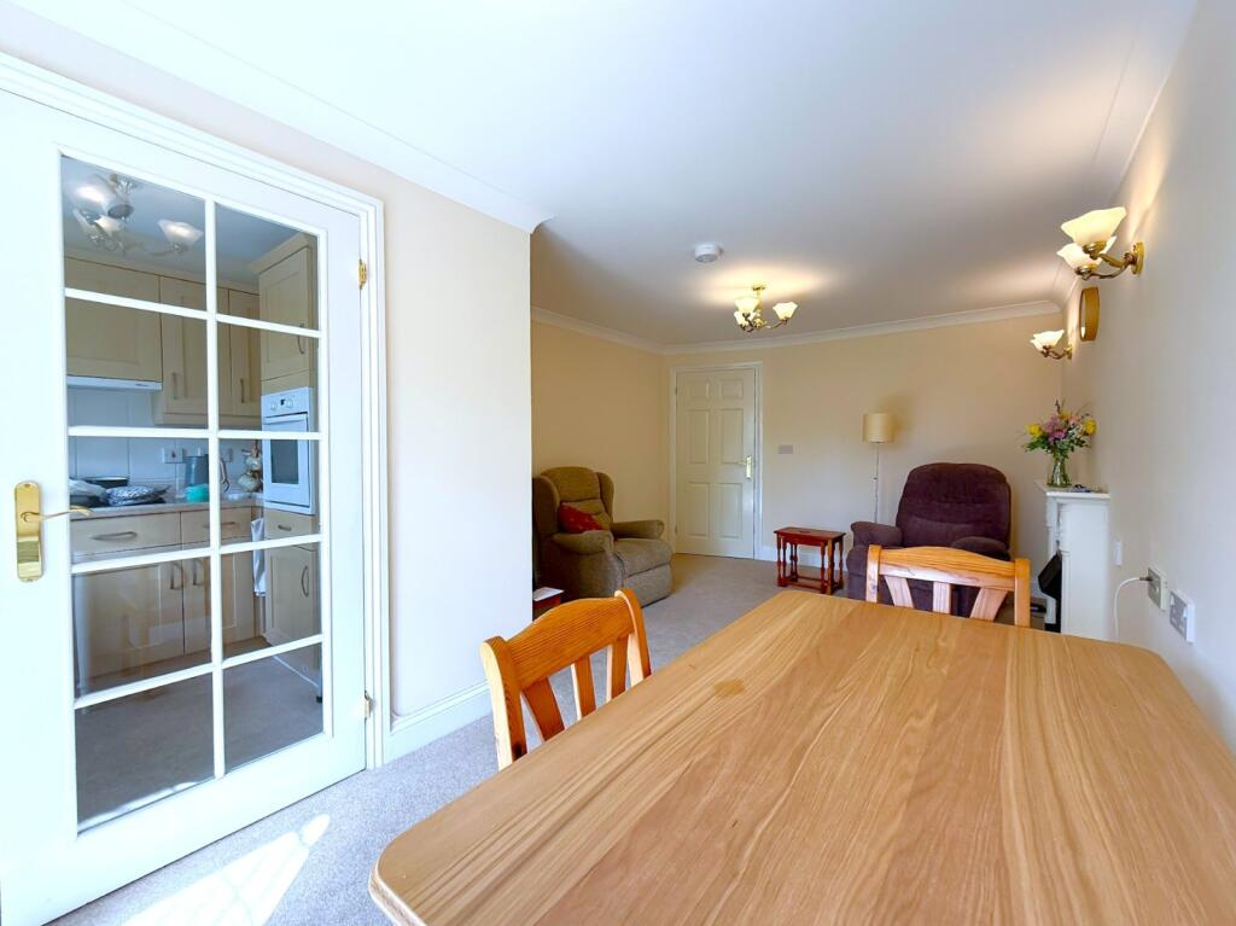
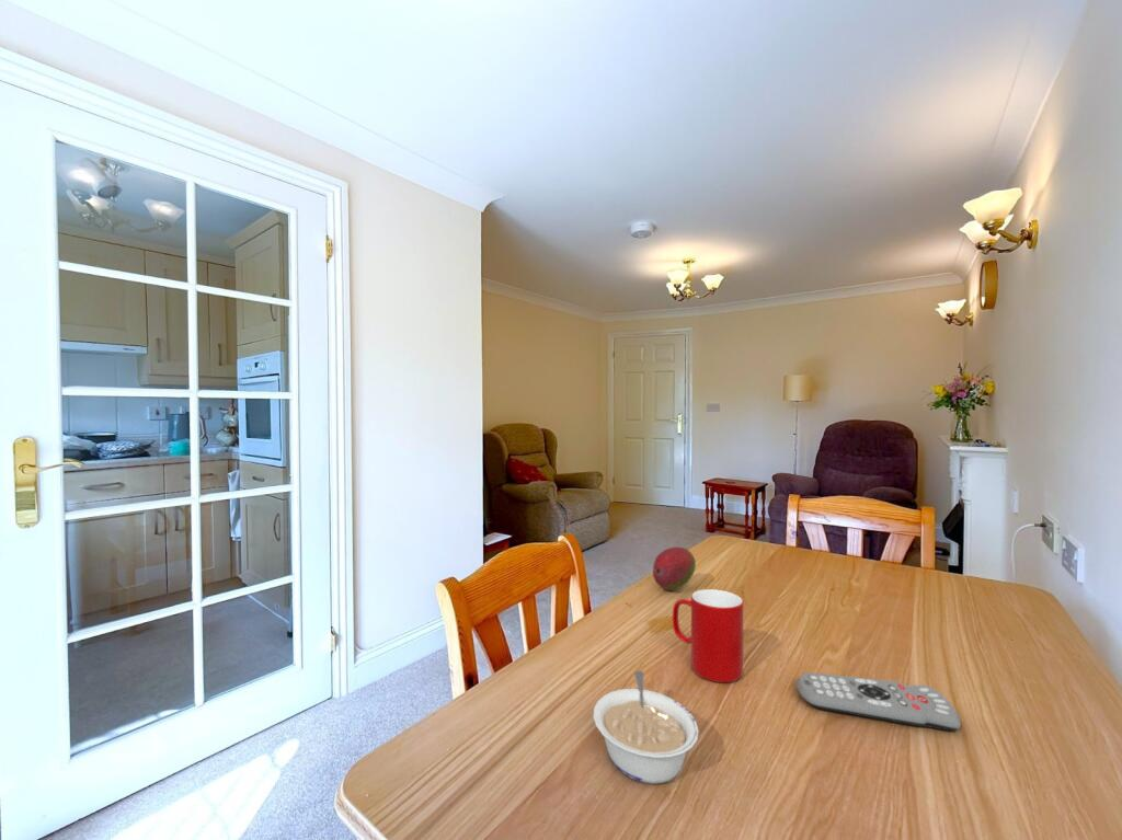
+ cup (708, 630)
+ fruit (675, 567)
+ remote control (871, 698)
+ legume (641, 730)
